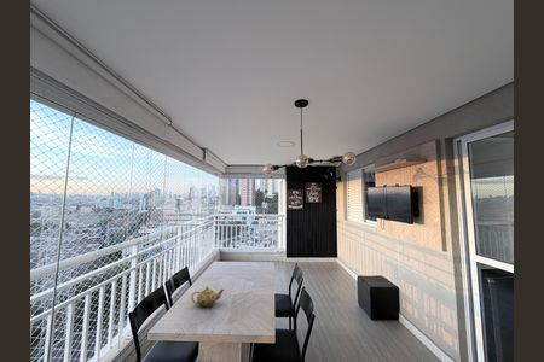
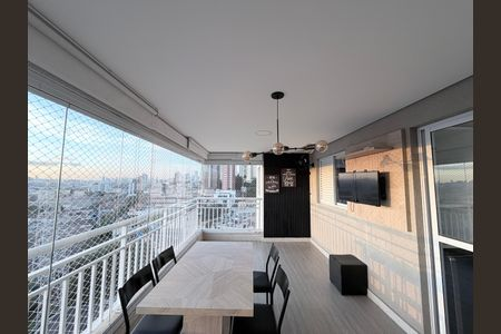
- teapot (207, 294)
